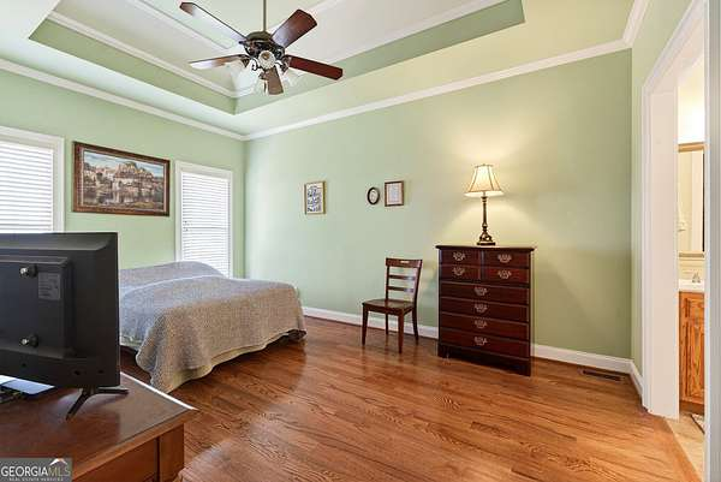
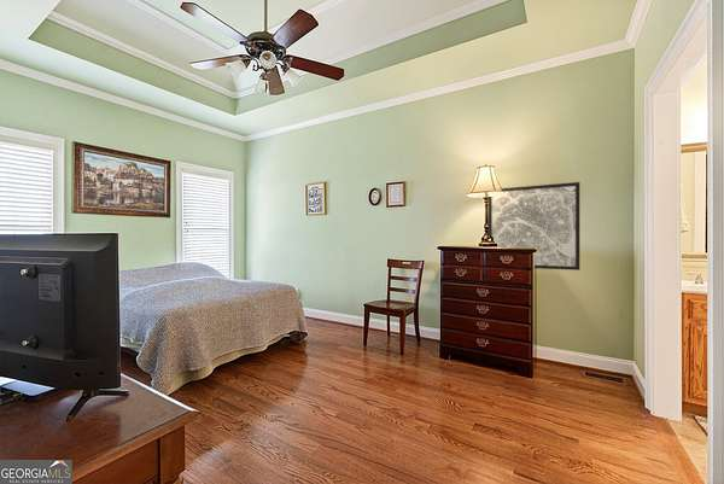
+ wall art (531, 227)
